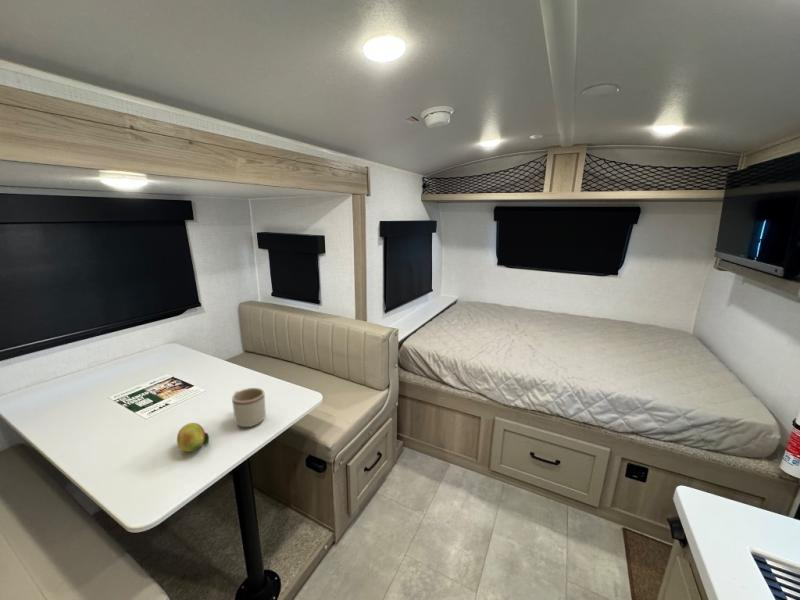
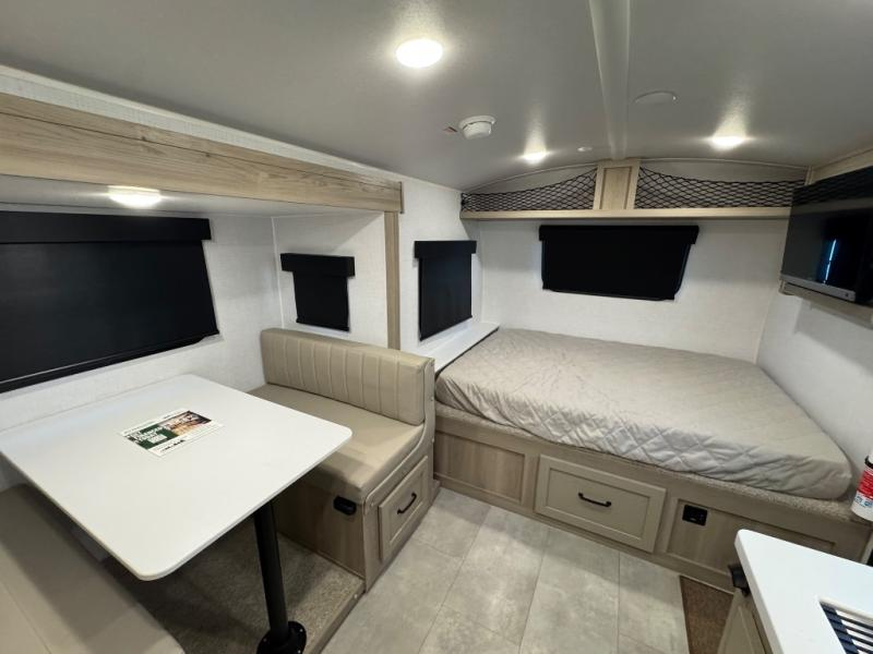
- mug (247, 406)
- fruit (191, 436)
